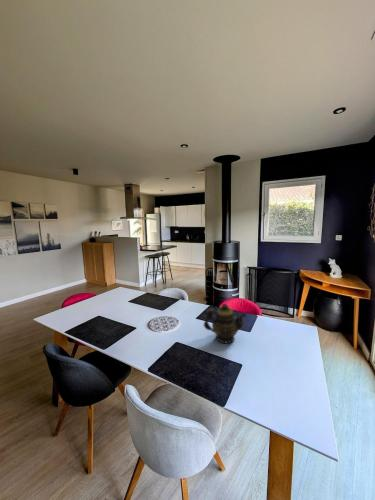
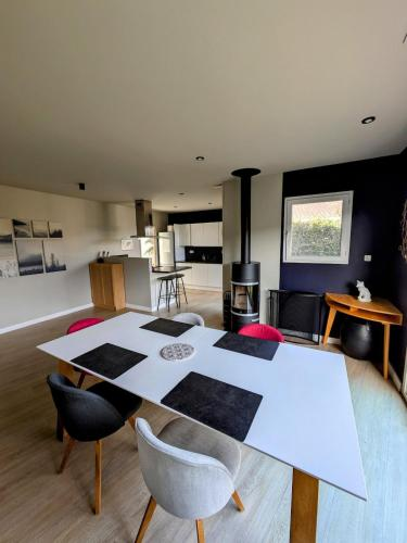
- teapot (224, 320)
